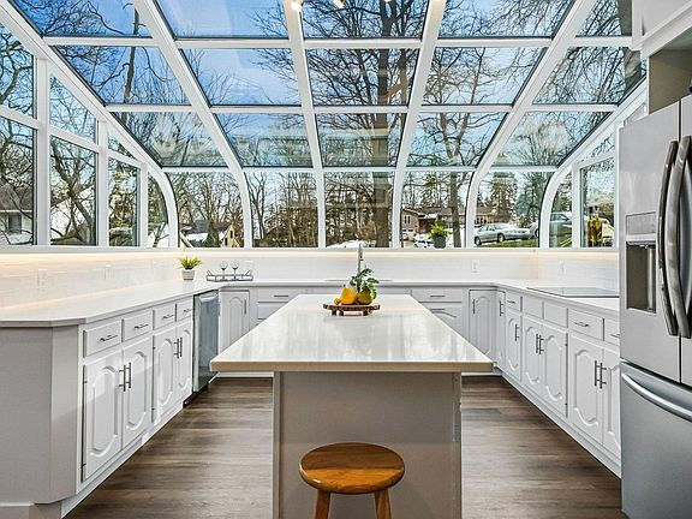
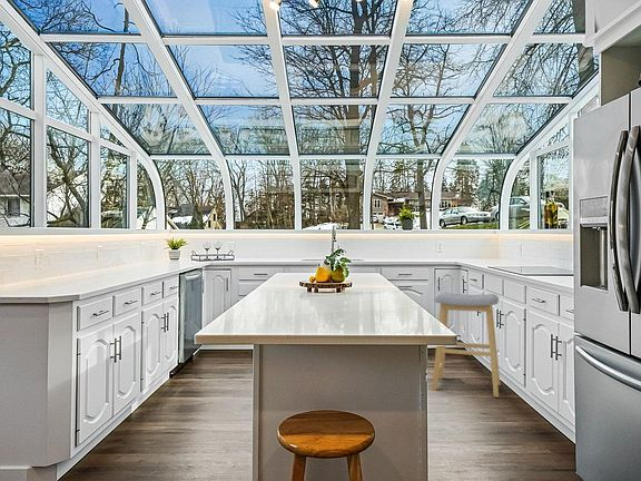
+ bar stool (466, 343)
